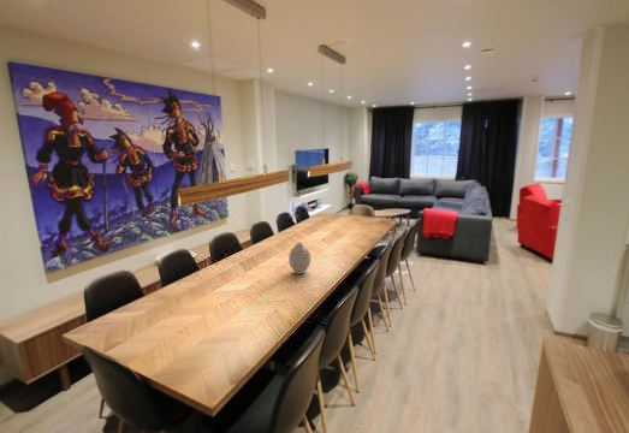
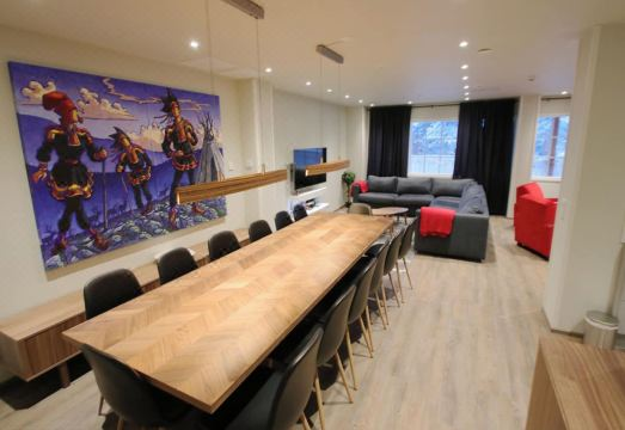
- vase (299, 257)
